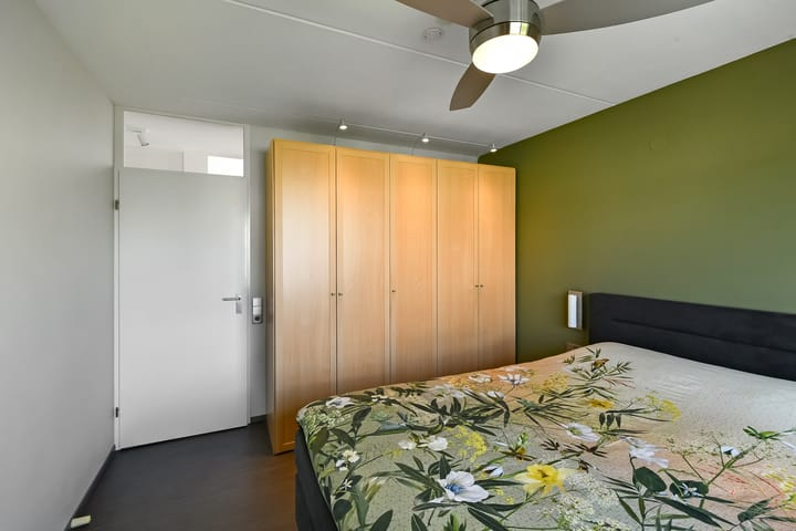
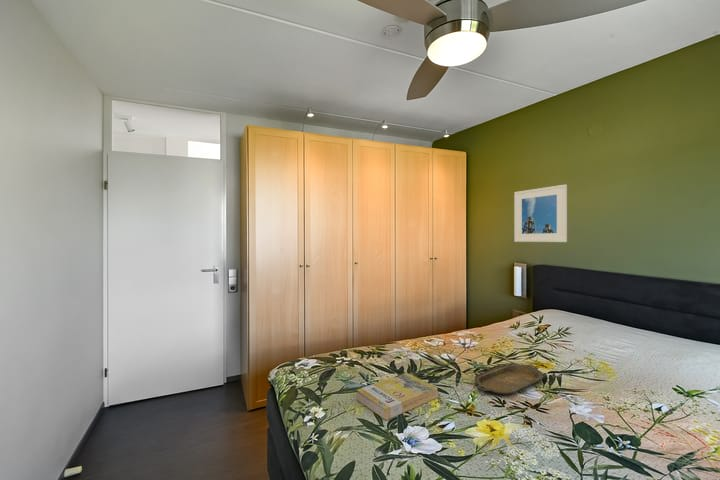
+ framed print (538, 215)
+ serving tray (509, 379)
+ book (397, 393)
